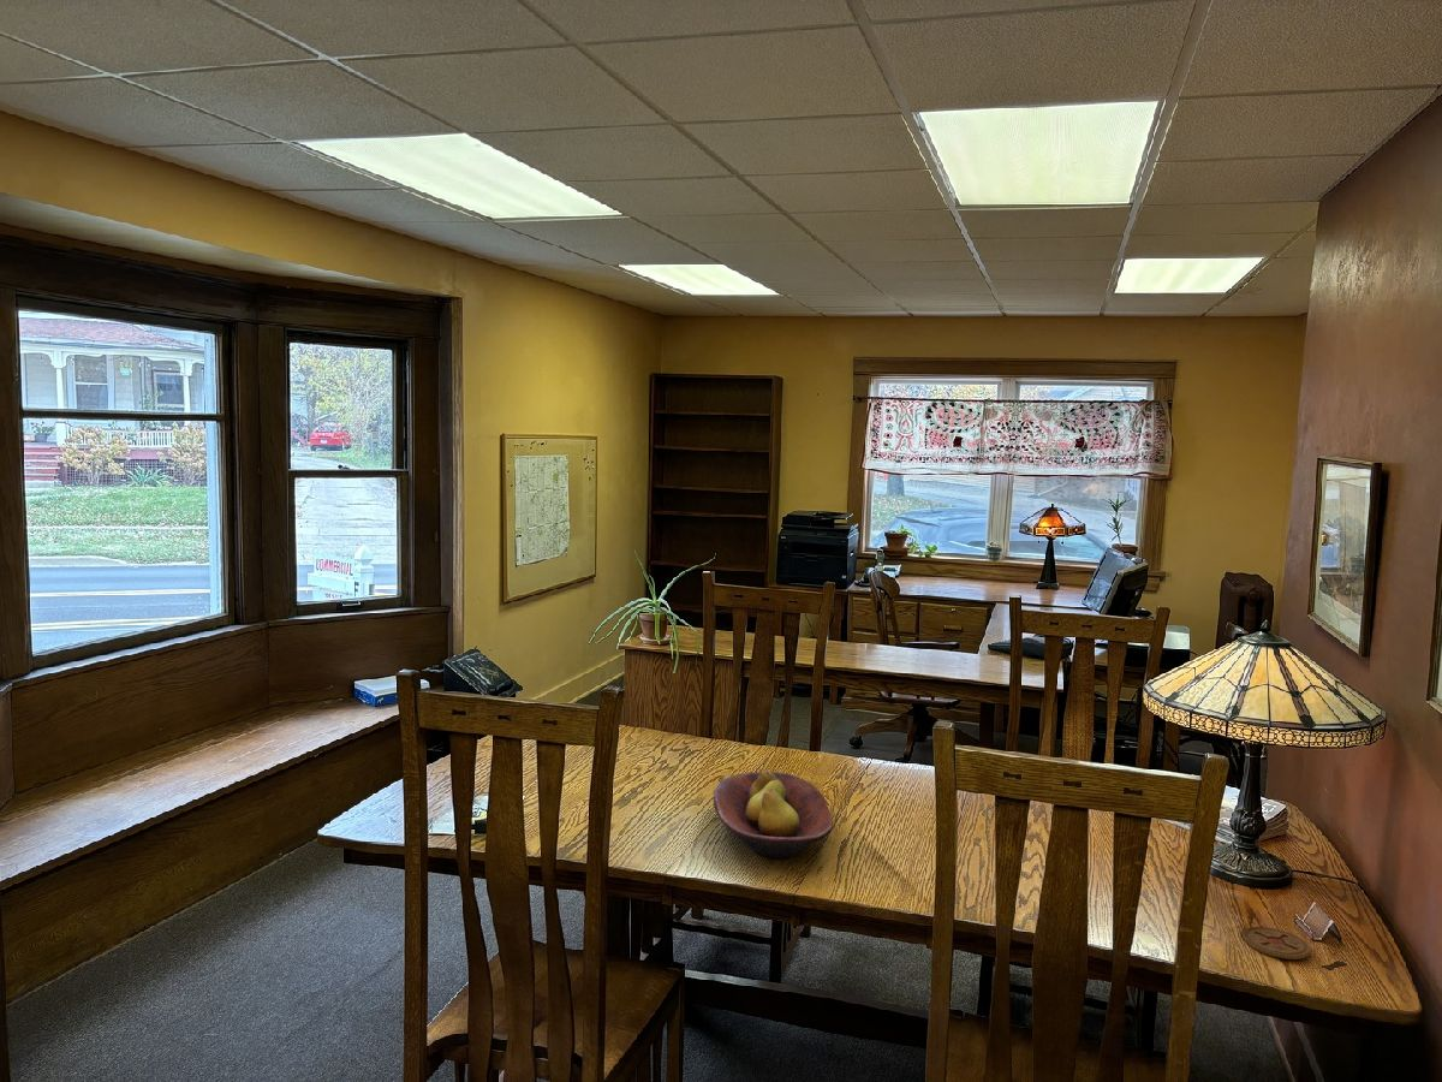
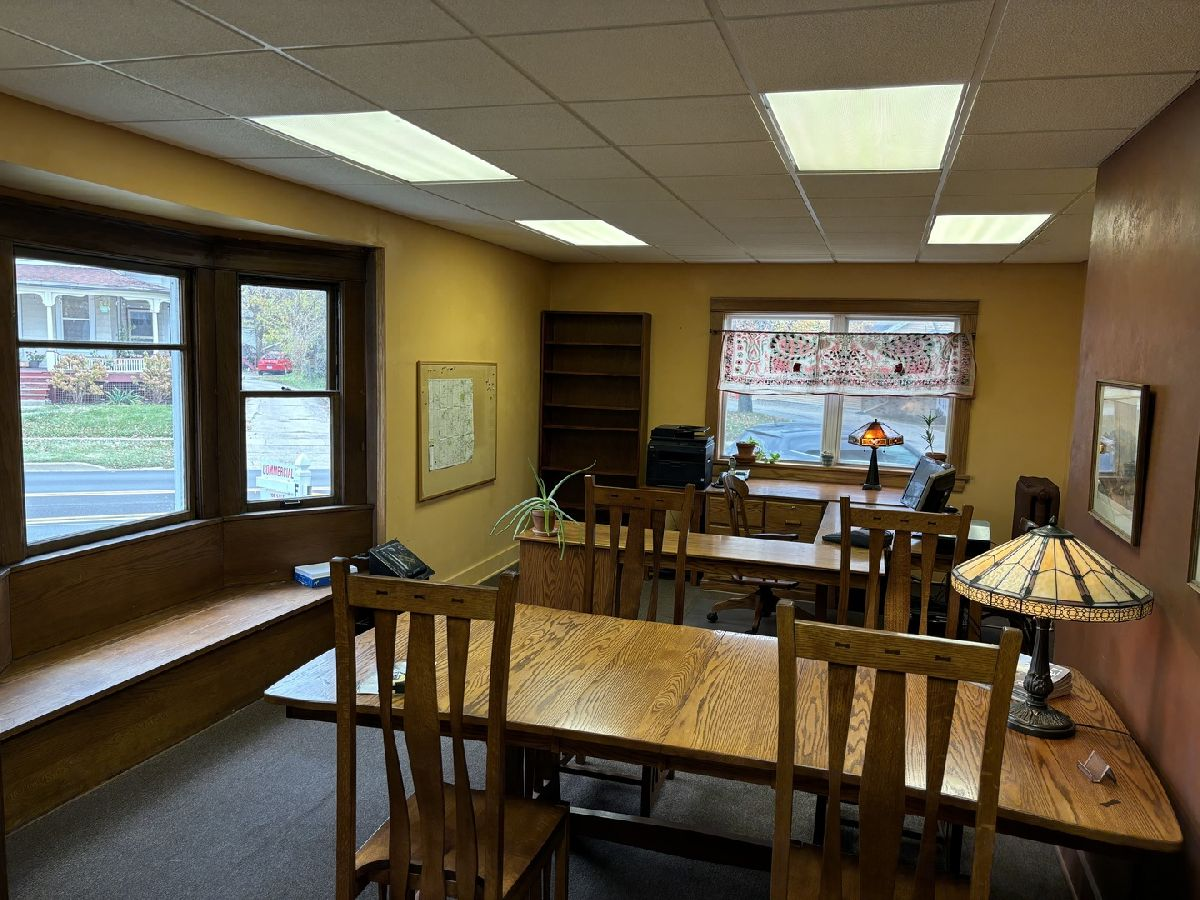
- coaster (1275, 943)
- fruit bowl (771, 805)
